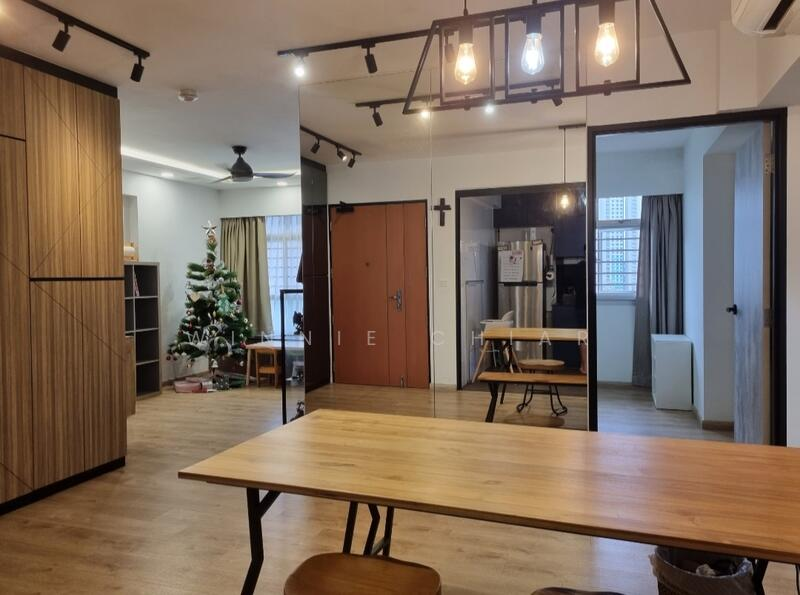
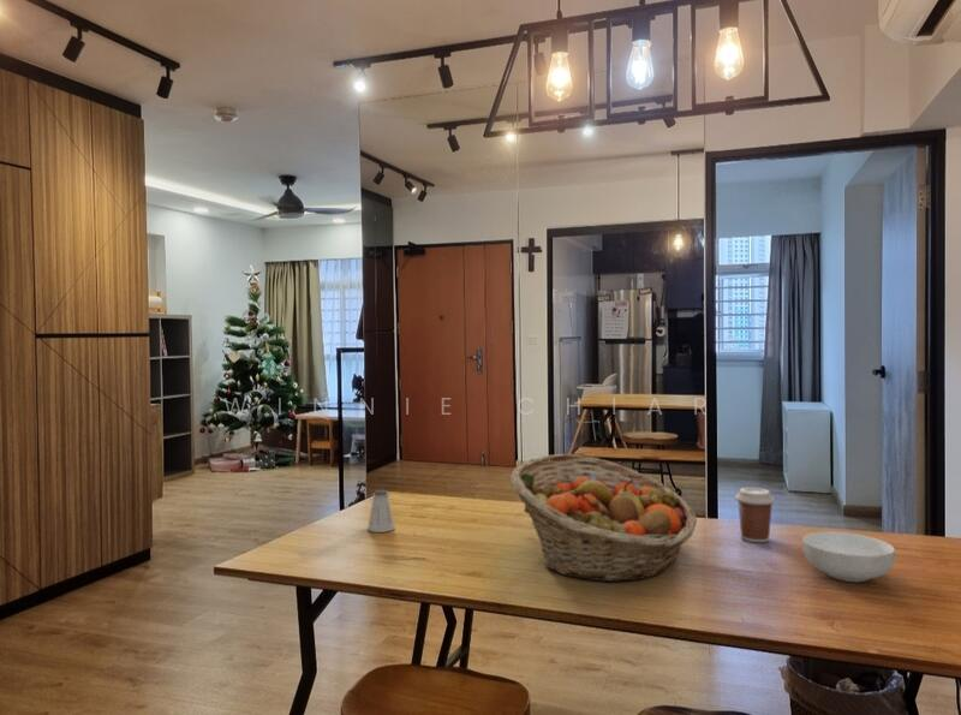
+ saltshaker (381, 510)
+ cereal bowl (847, 559)
+ fruit basket (603, 510)
+ coffee cup (754, 514)
